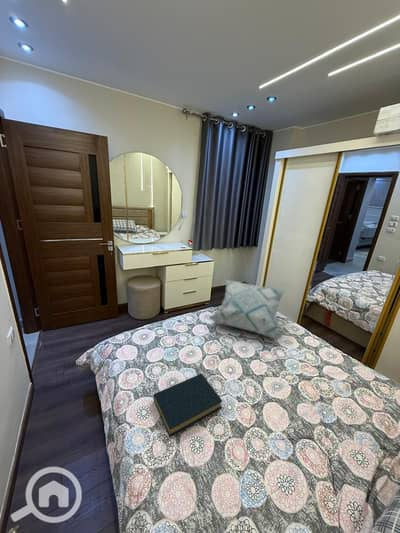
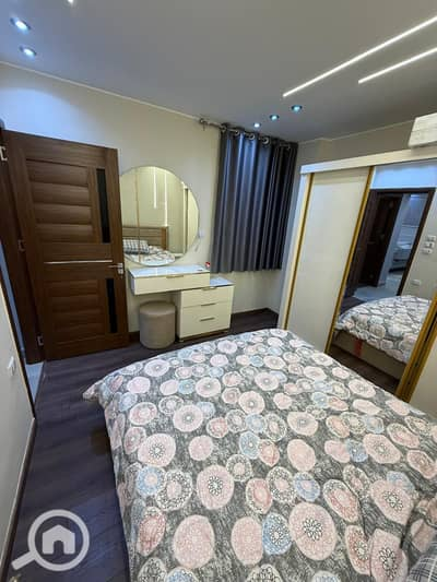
- hardback book (187, 400)
- decorative pillow (249, 305)
